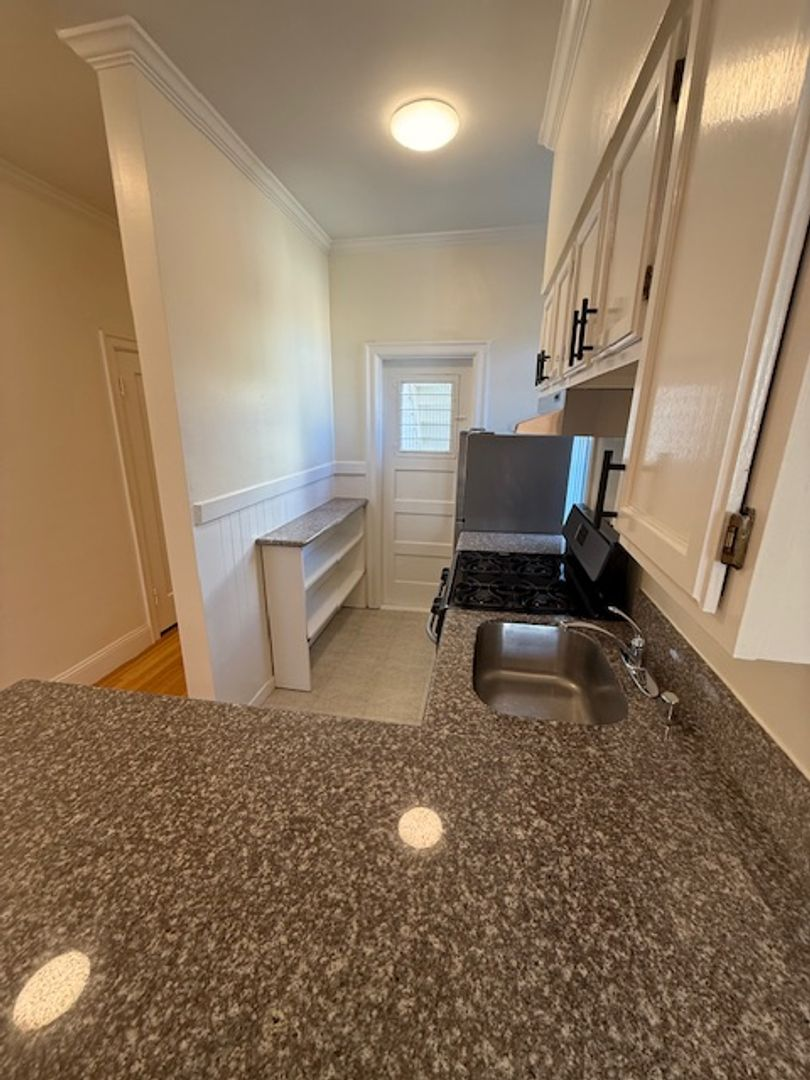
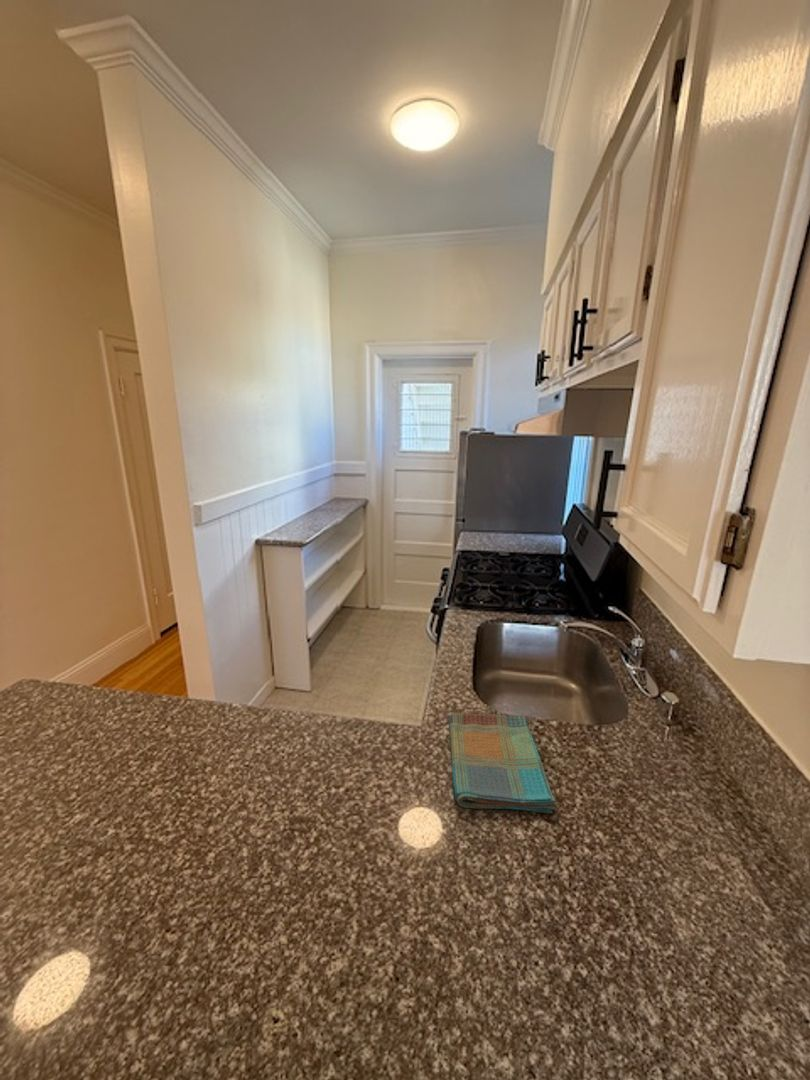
+ dish towel (495, 754)
